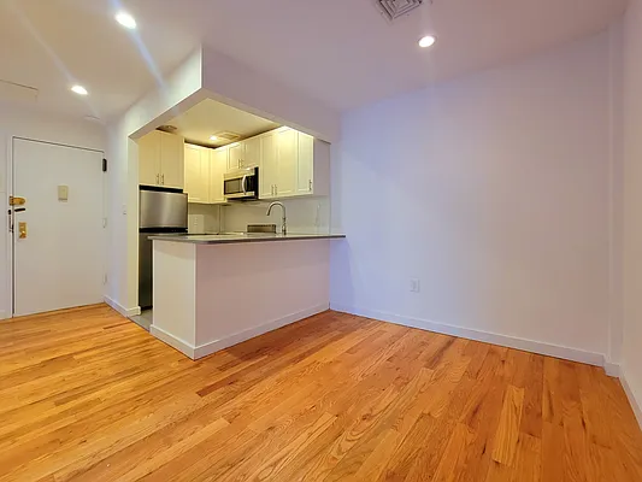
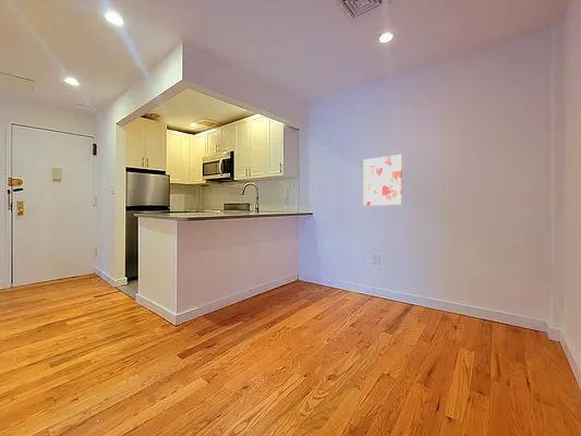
+ wall art (382, 181)
